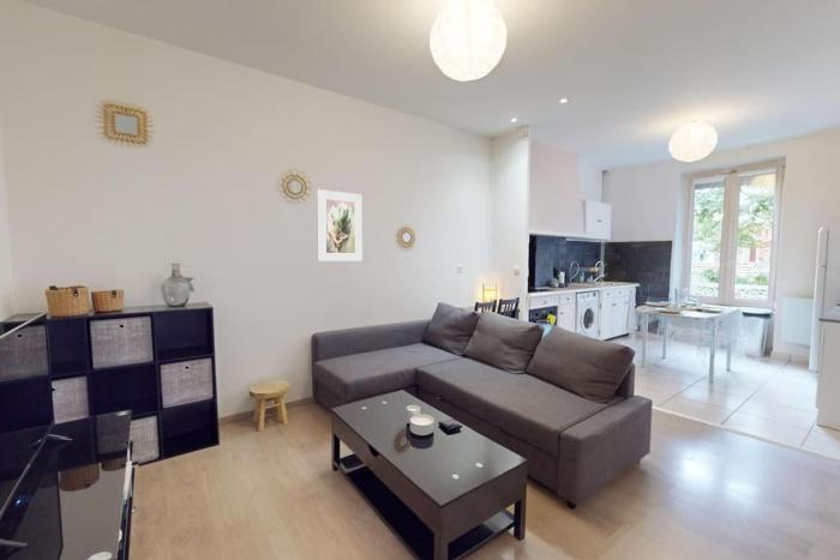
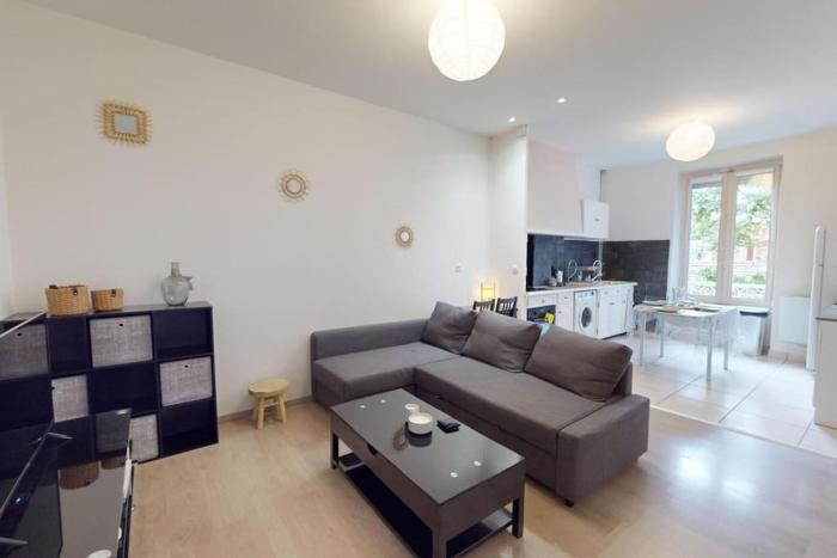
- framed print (340, 227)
